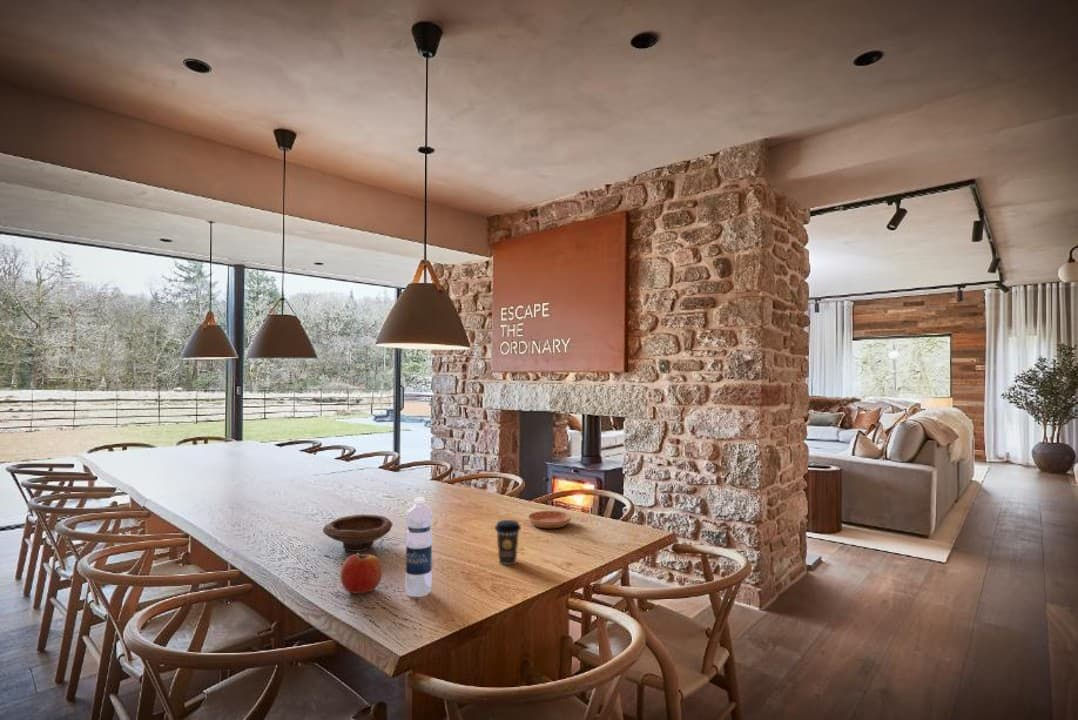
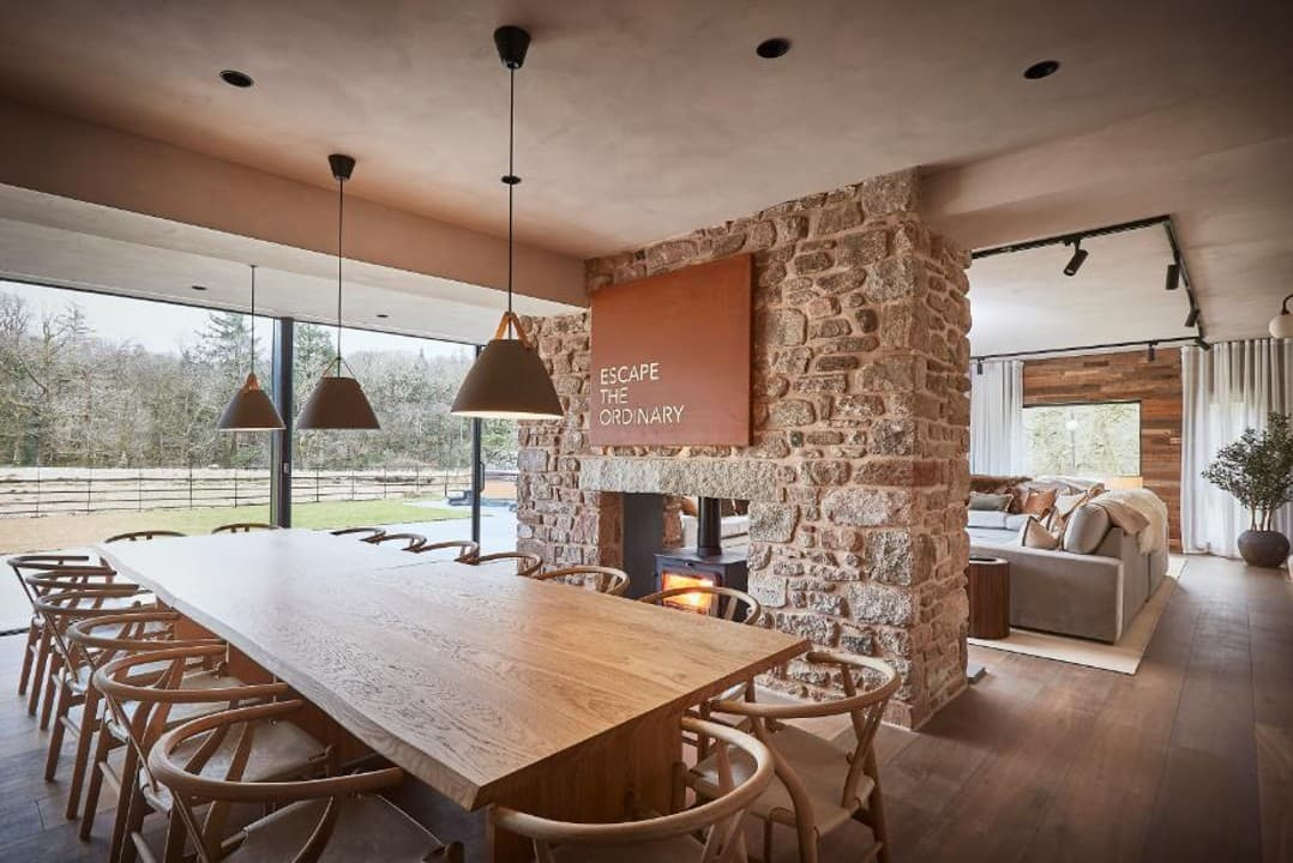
- fruit (361, 570)
- bowl (358, 534)
- saucer (549, 519)
- coffee cup (507, 543)
- water bottle (419, 545)
